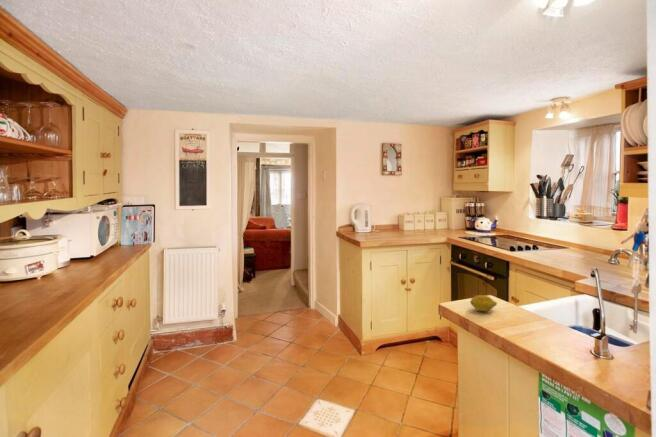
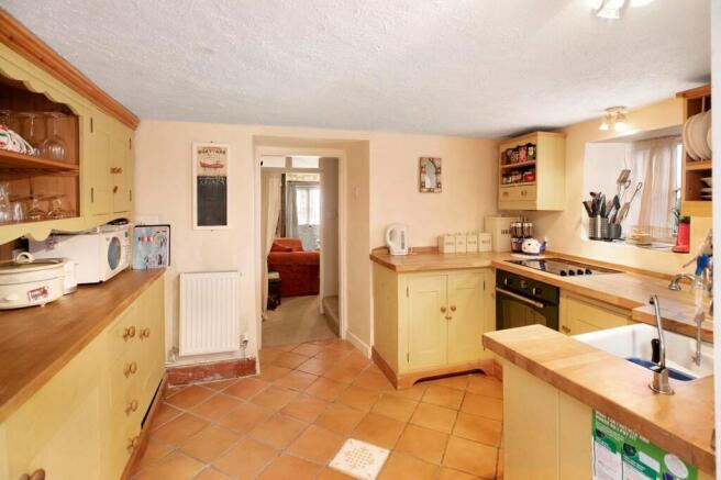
- fruit (483, 303)
